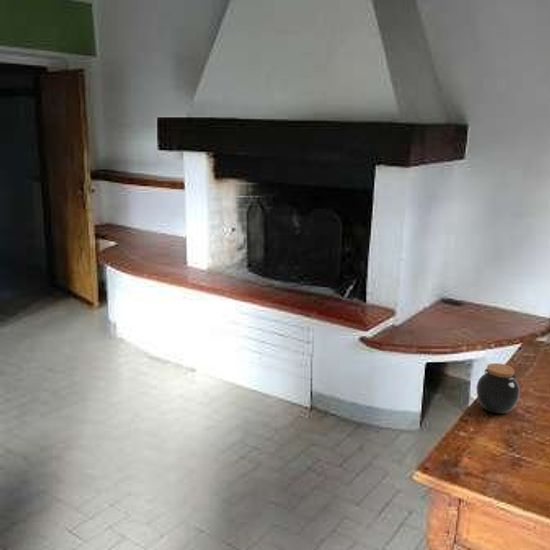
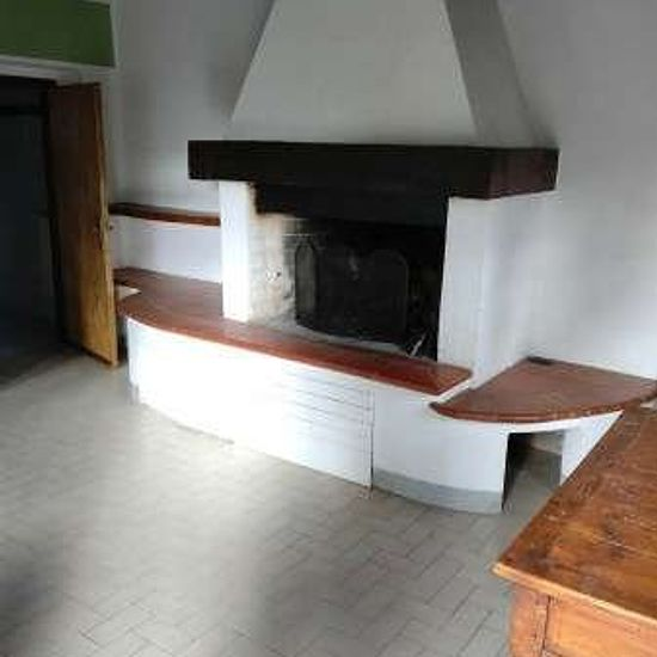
- jar (498, 388)
